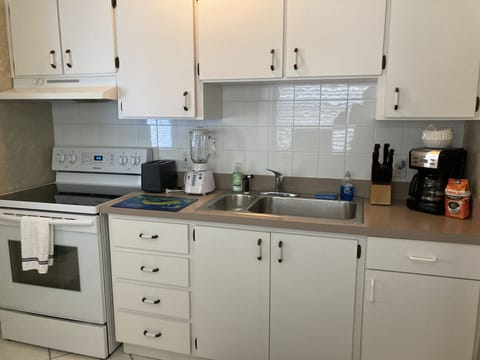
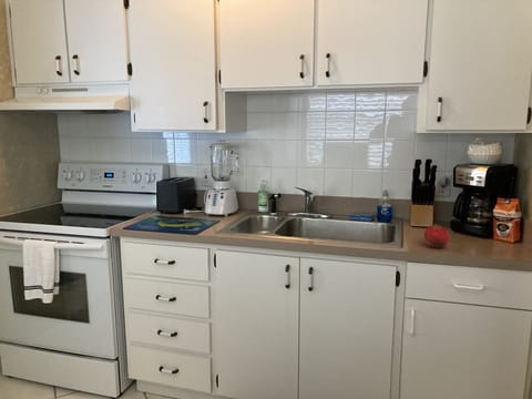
+ fruit (437, 235)
